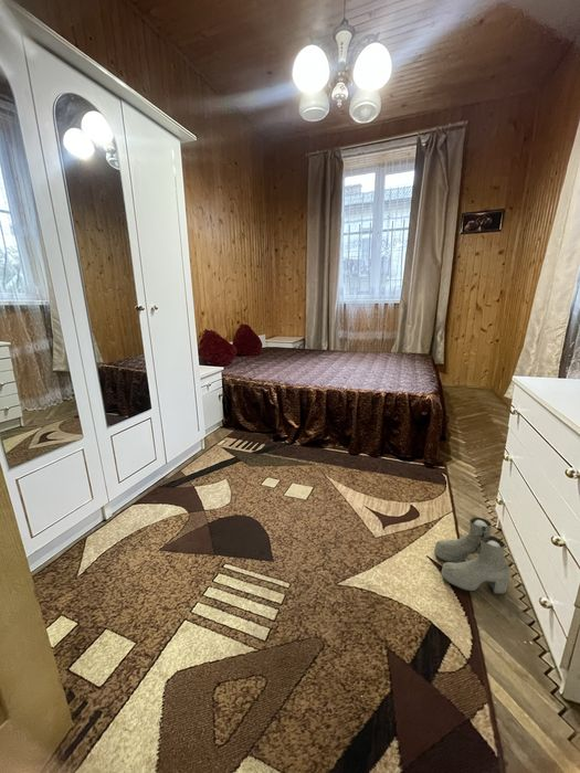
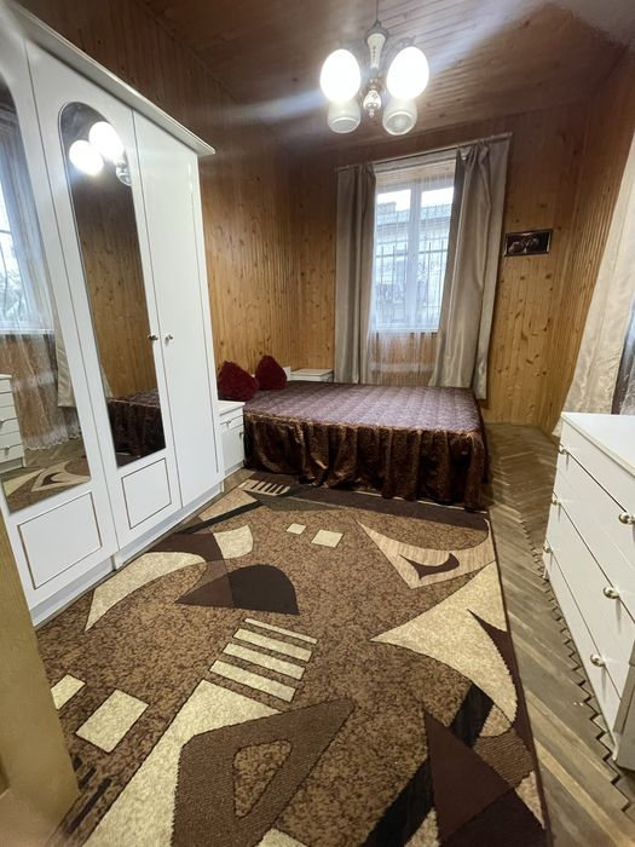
- boots (471, 550)
